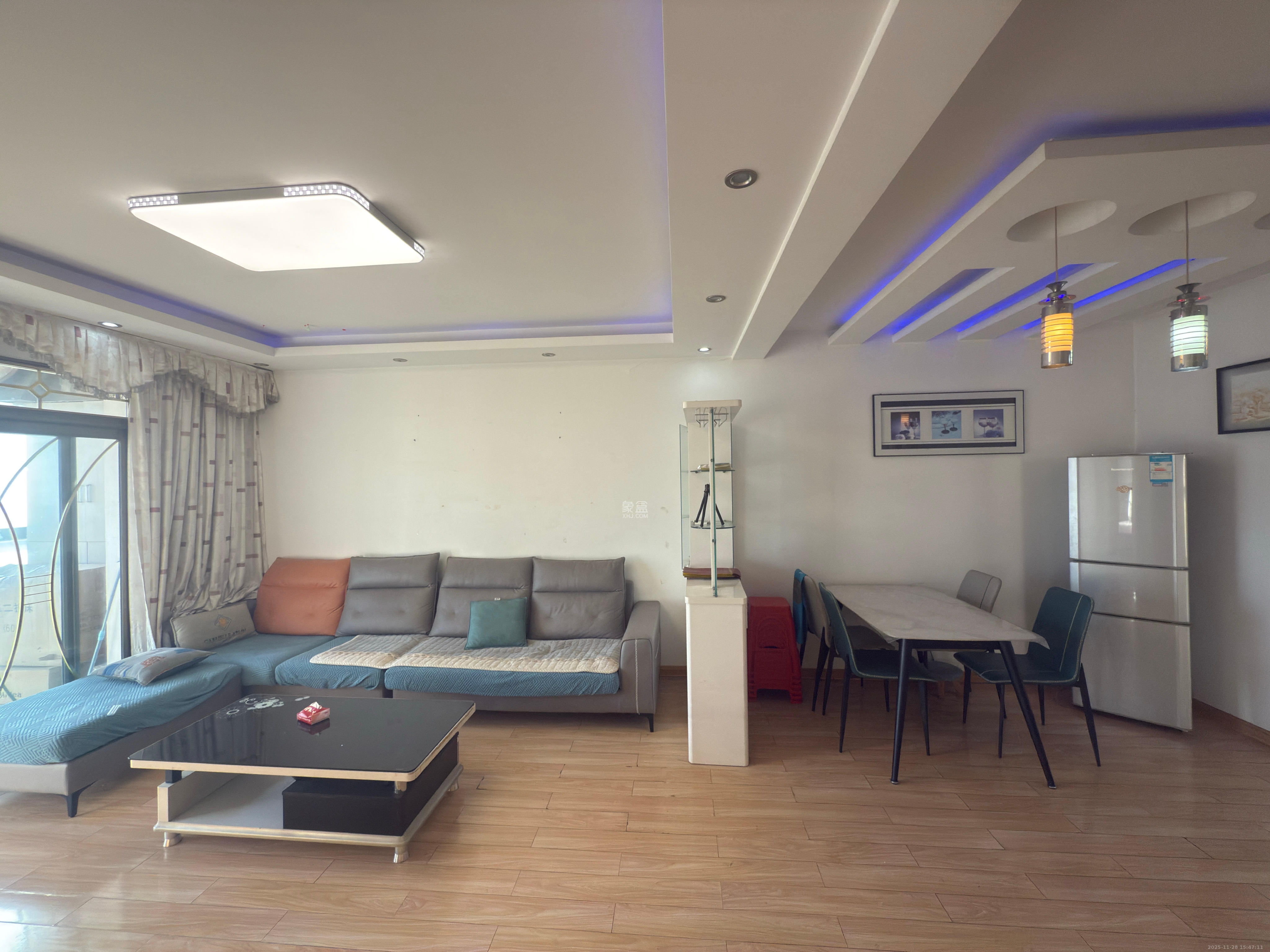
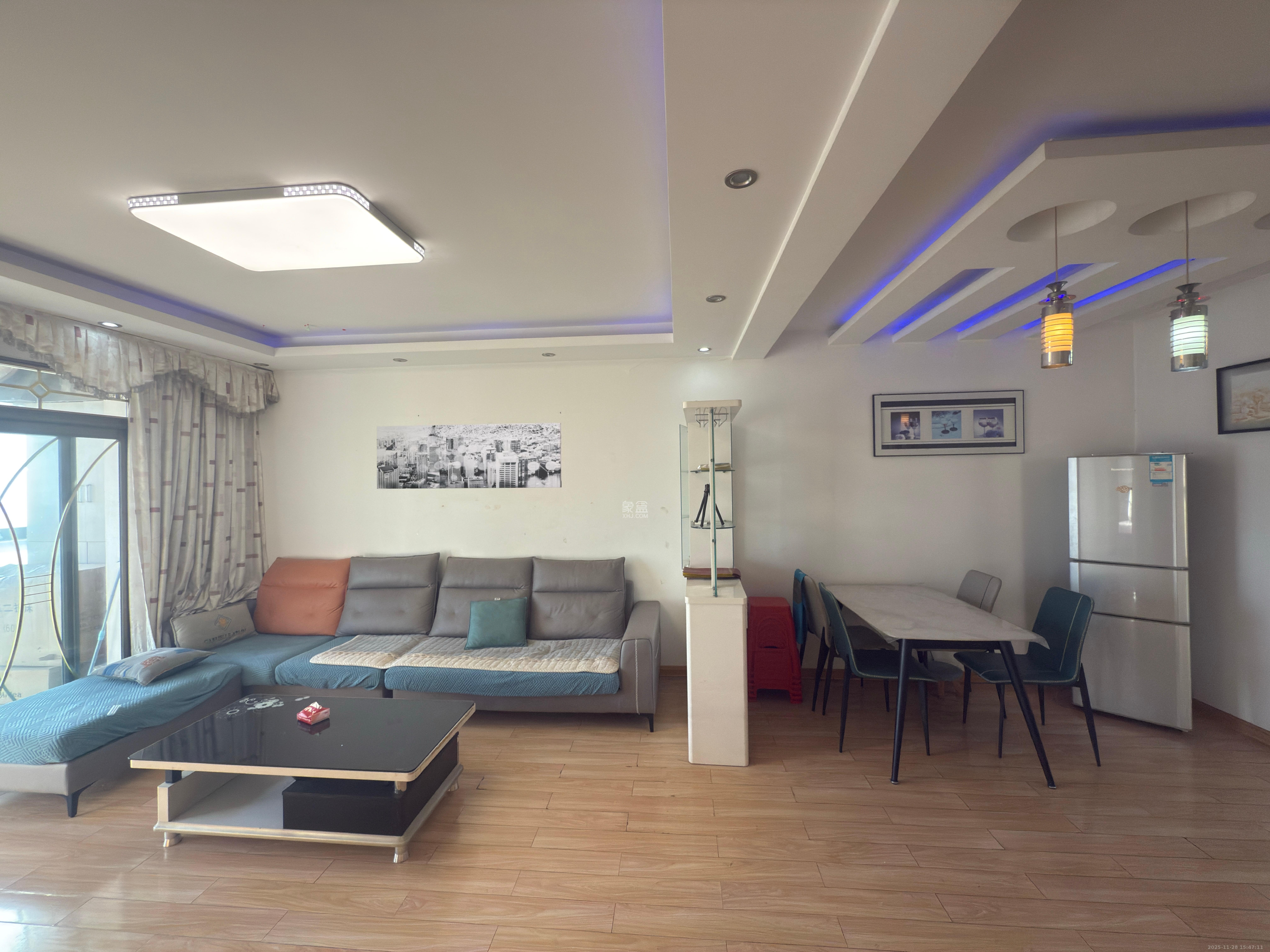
+ wall art (468, 456)
